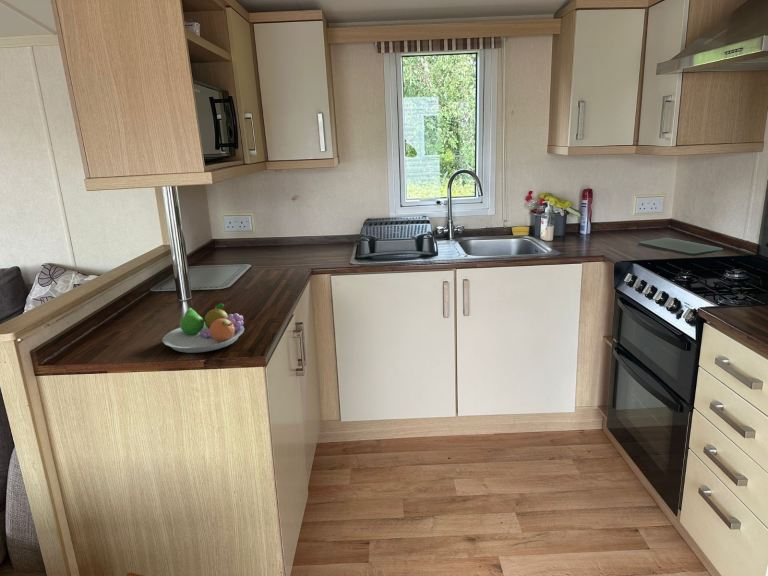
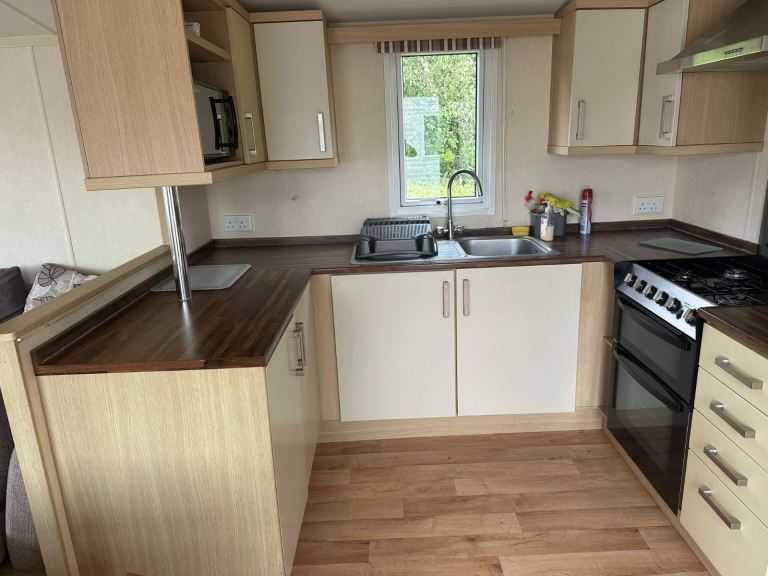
- fruit bowl (203, 325)
